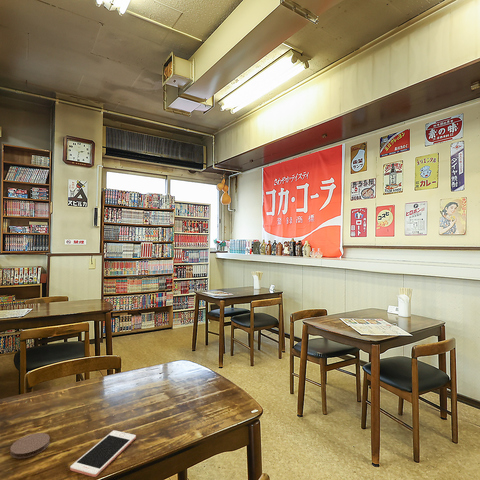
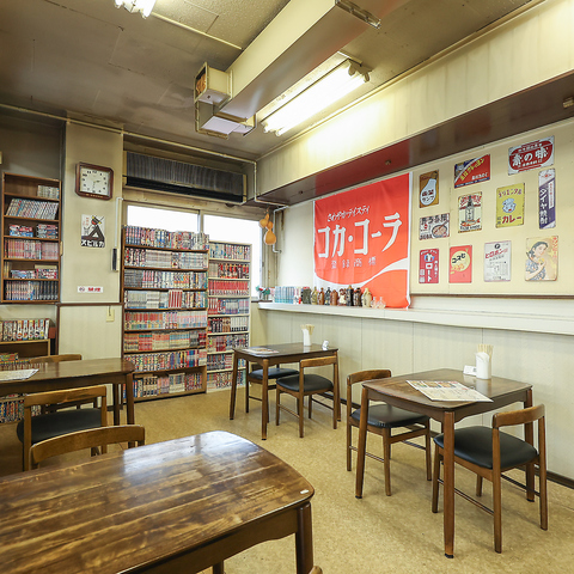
- coaster (30, 445)
- cell phone (105, 451)
